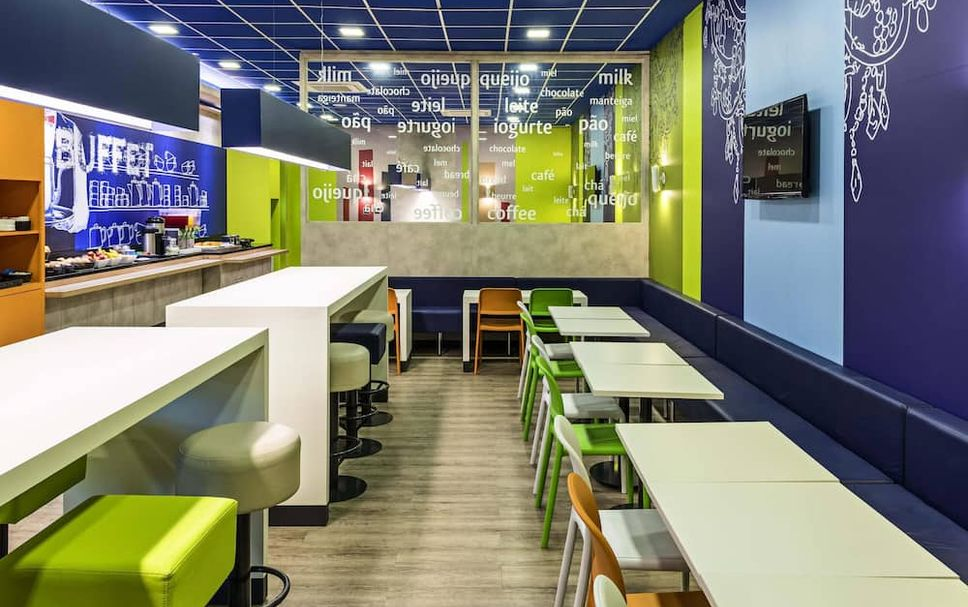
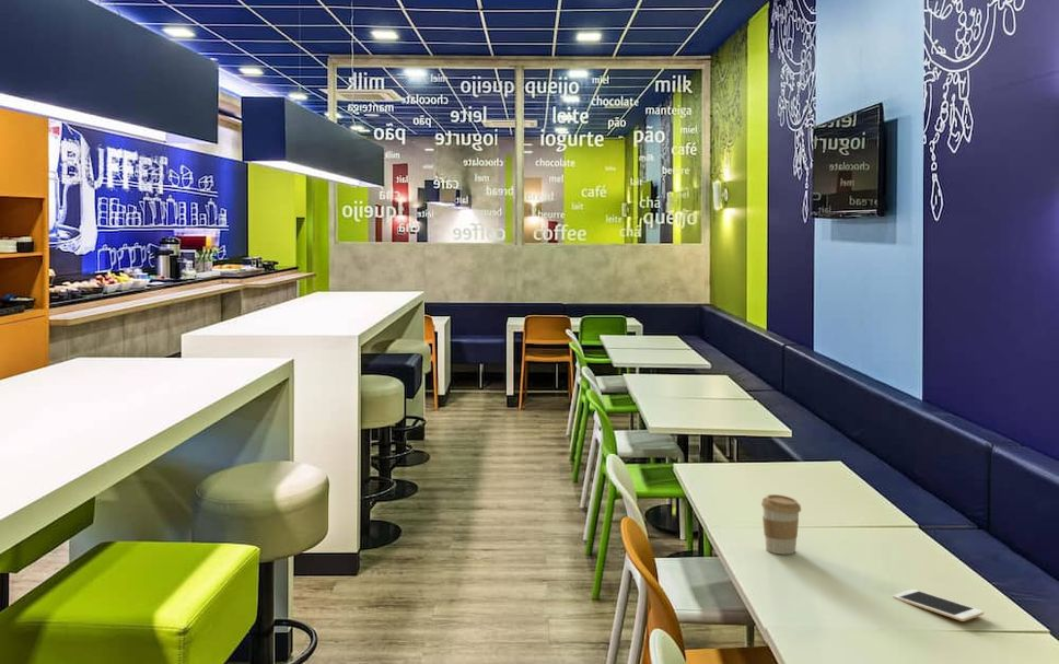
+ coffee cup (780, 523)
+ cell phone (936, 604)
